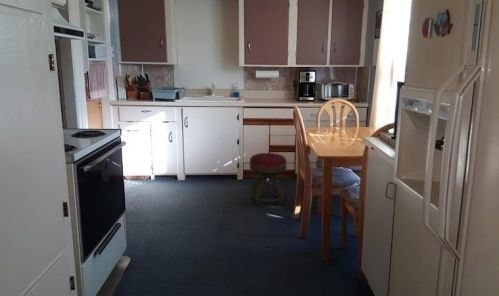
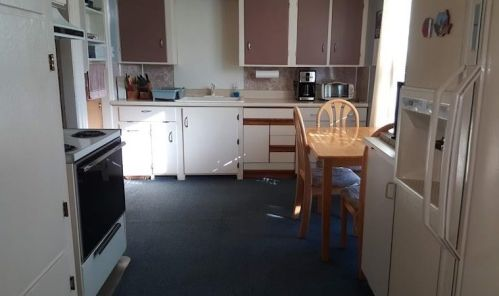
- stool (266, 178)
